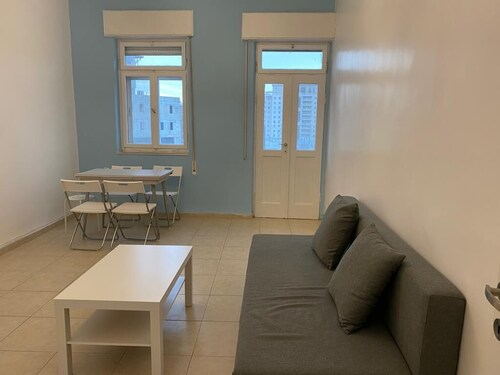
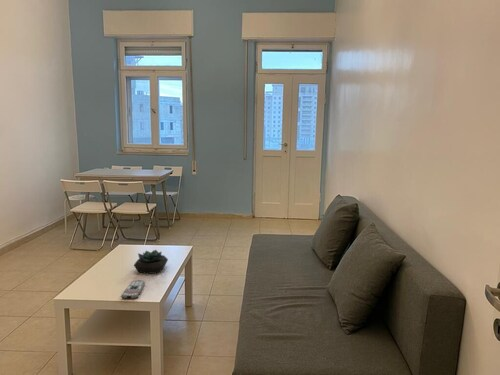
+ remote control (134, 289)
+ succulent plant (151, 261)
